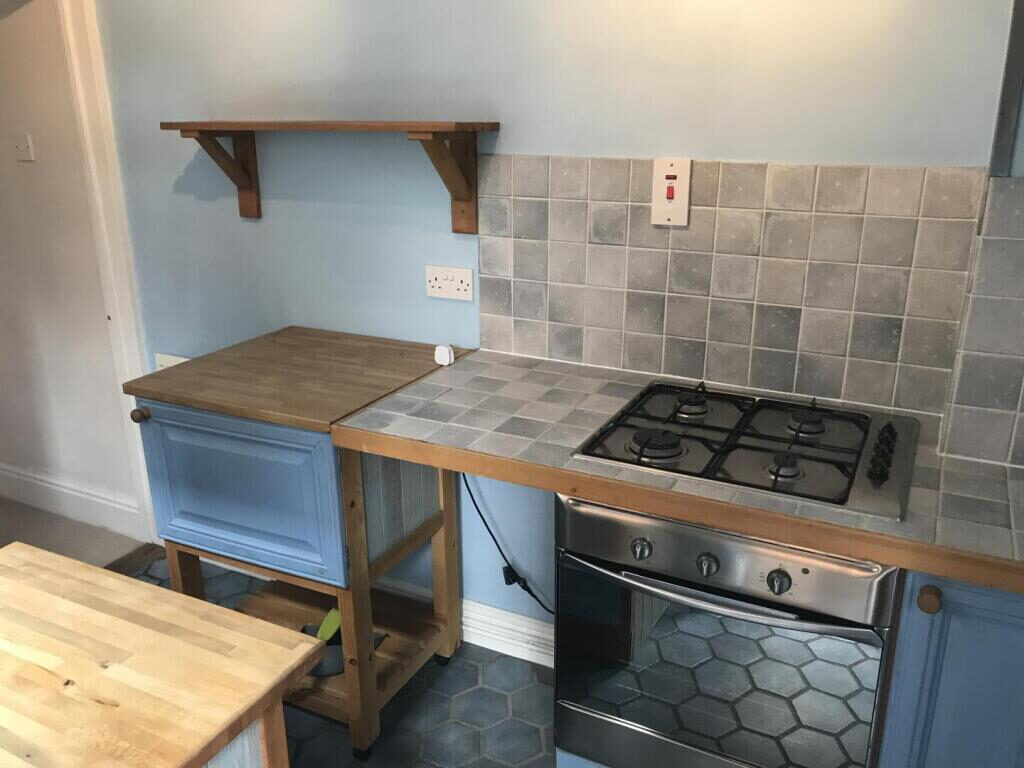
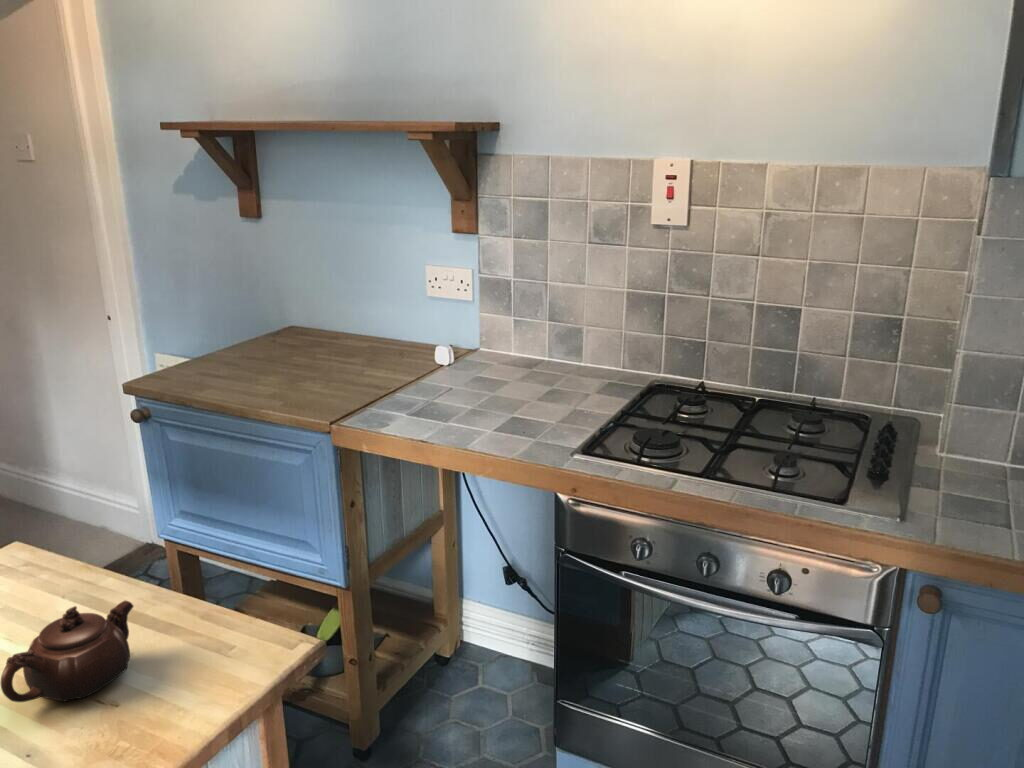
+ teapot (71, 646)
